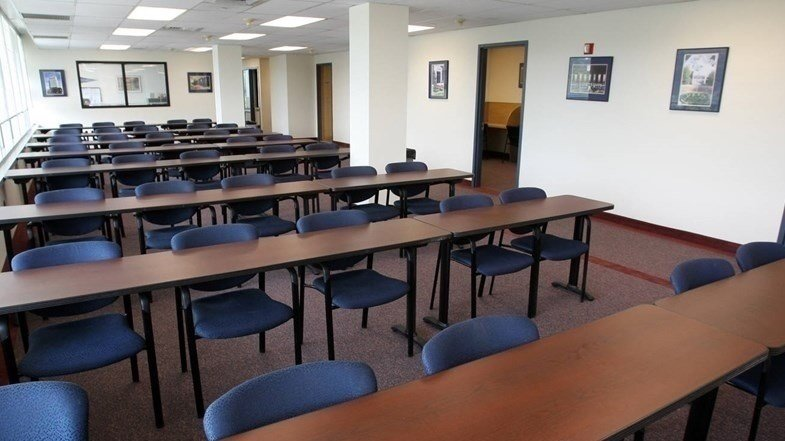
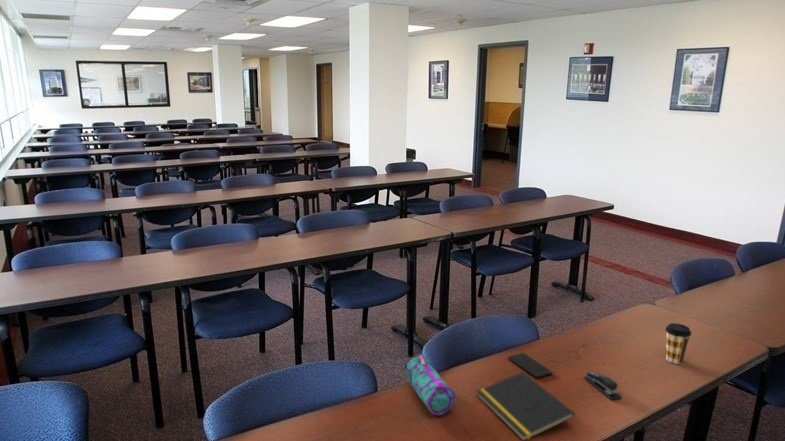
+ smartphone (529, 364)
+ notepad (523, 403)
+ stapler (602, 381)
+ pencil case (428, 382)
+ coffee cup (676, 343)
